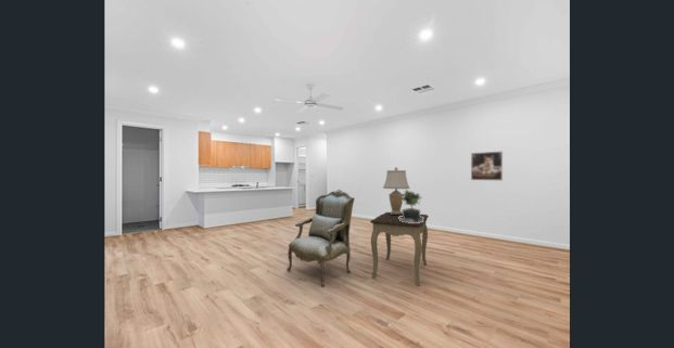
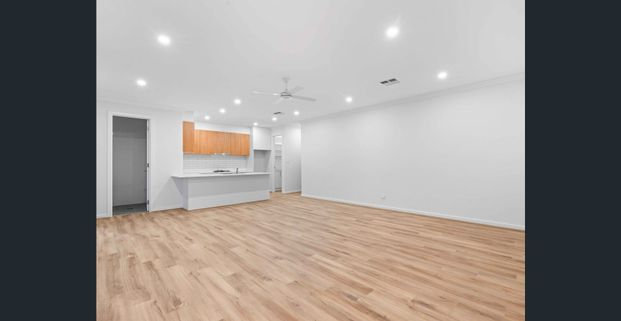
- side table (398, 235)
- armchair (321, 231)
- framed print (486, 166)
- potted plant (410, 204)
- table lamp (396, 190)
